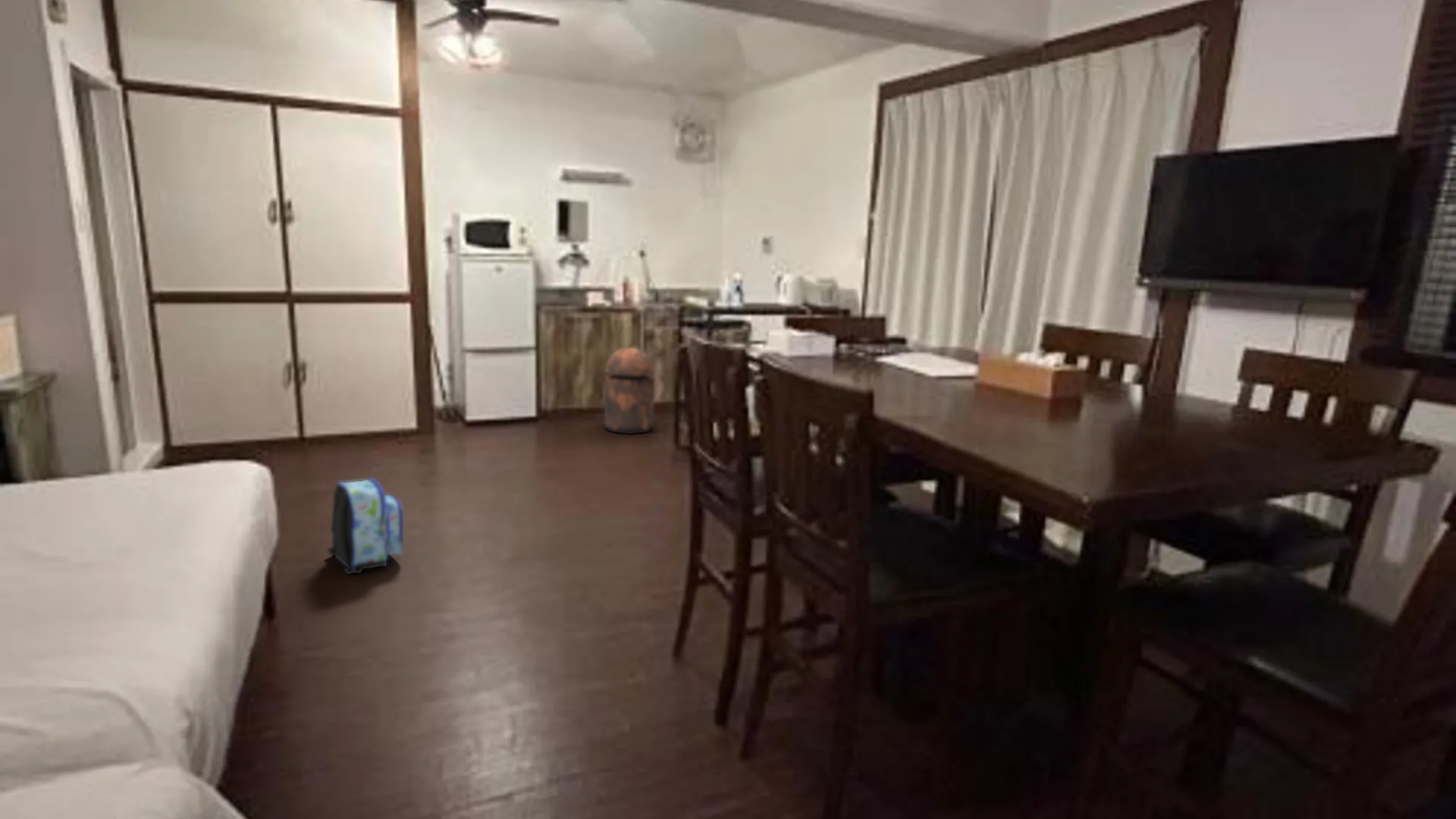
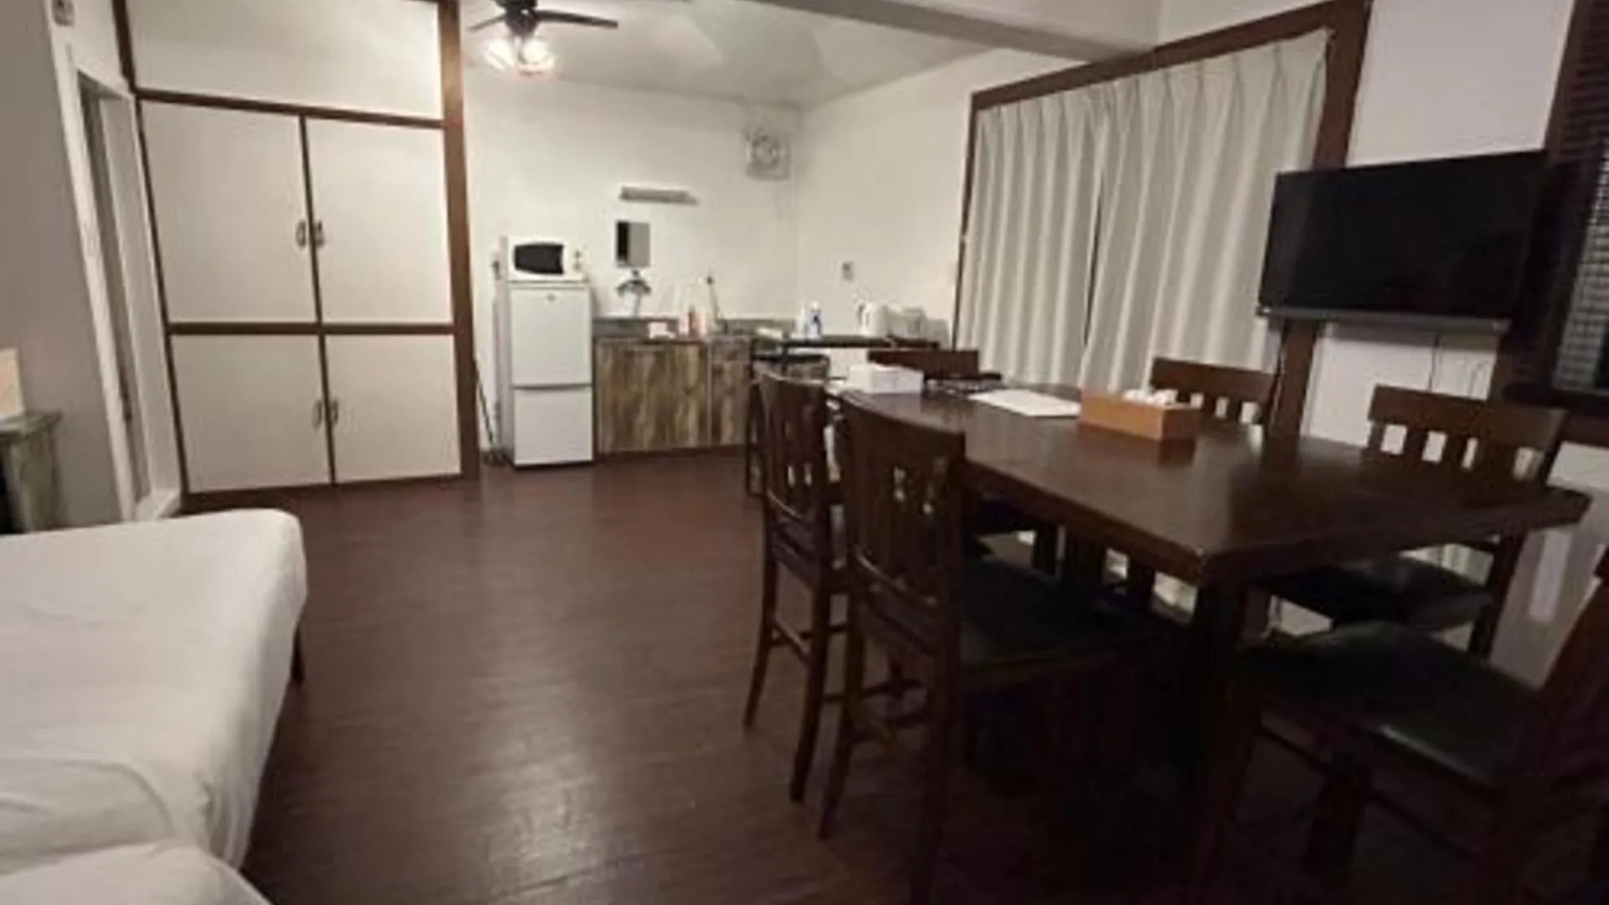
- backpack (366, 520)
- trash can (629, 388)
